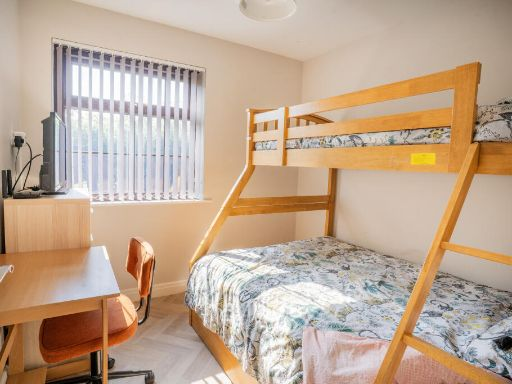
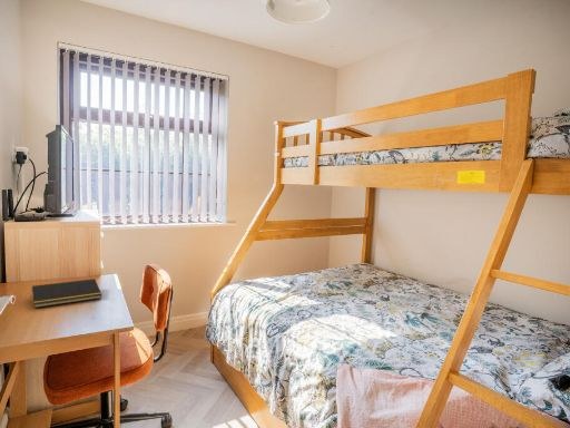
+ notepad (67, 292)
